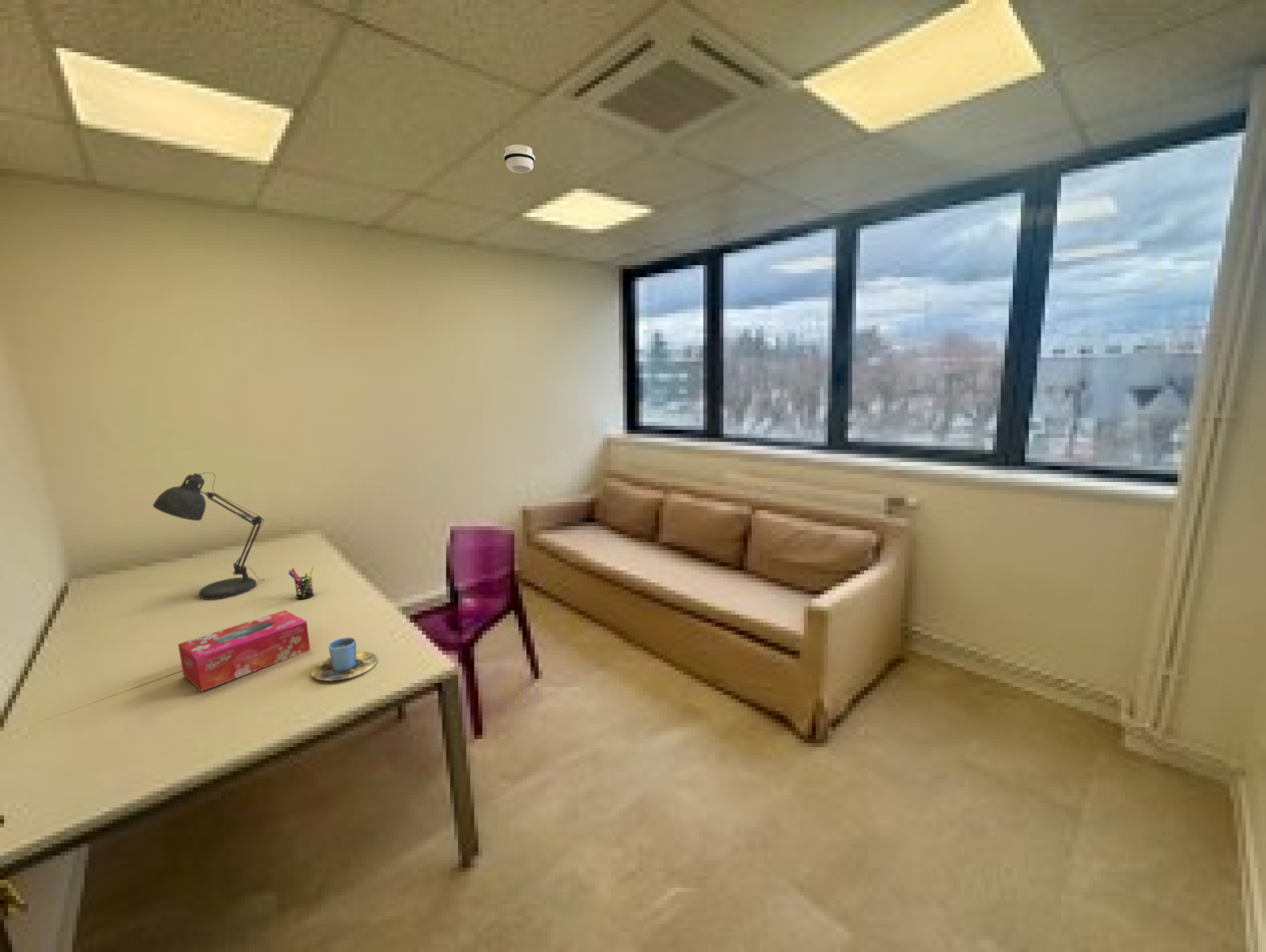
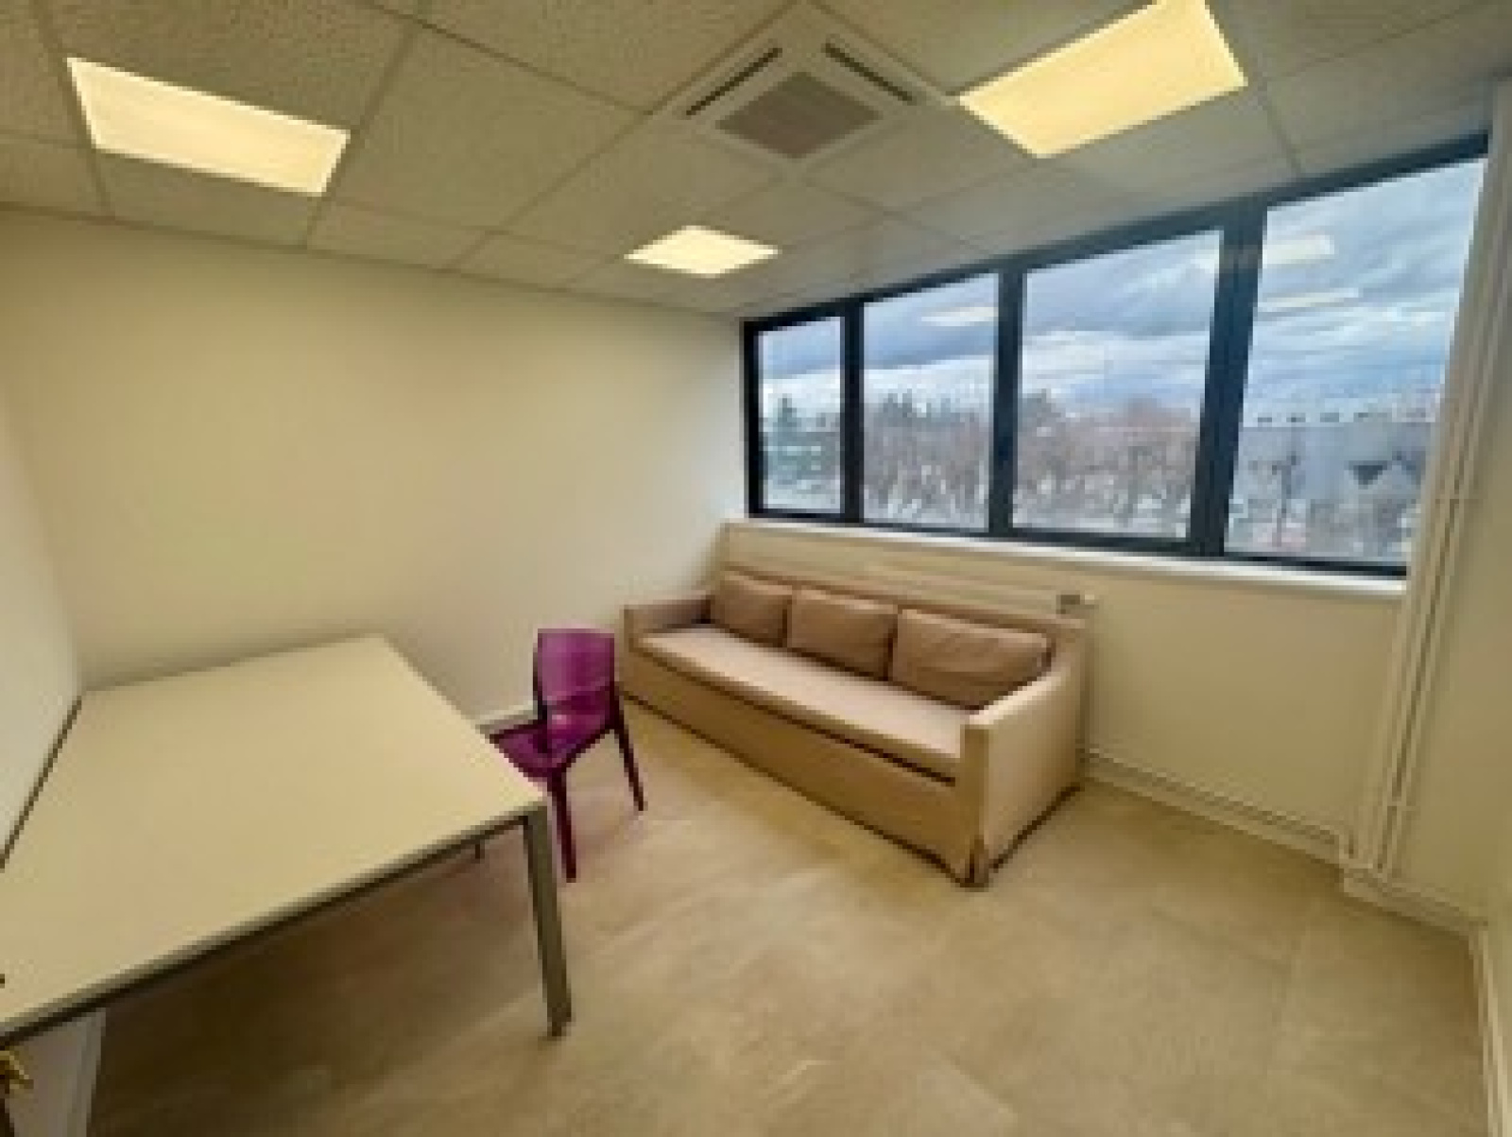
- pen holder (303, 582)
- smoke detector (519, 159)
- cup (343, 654)
- desk lamp (201, 519)
- tissue box (247, 647)
